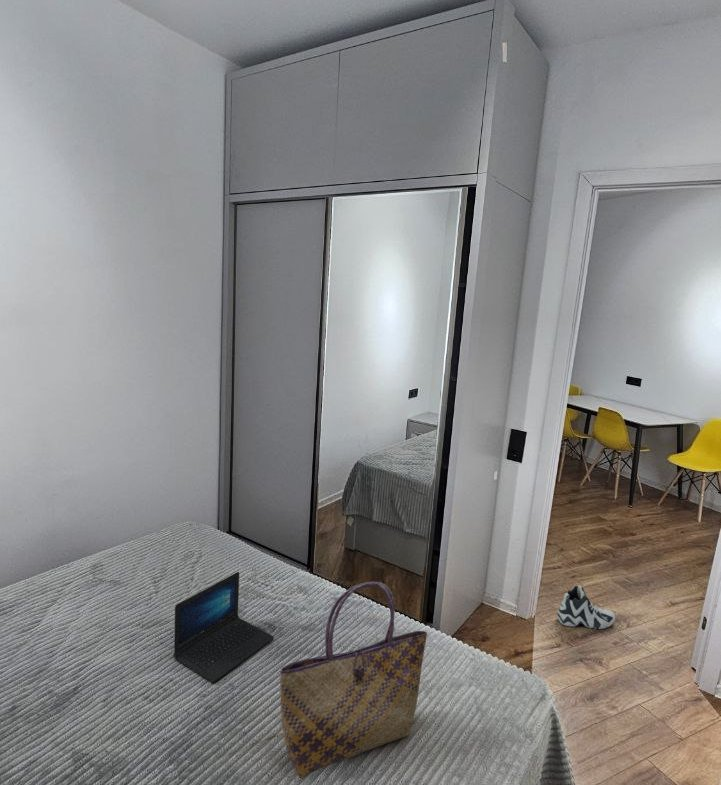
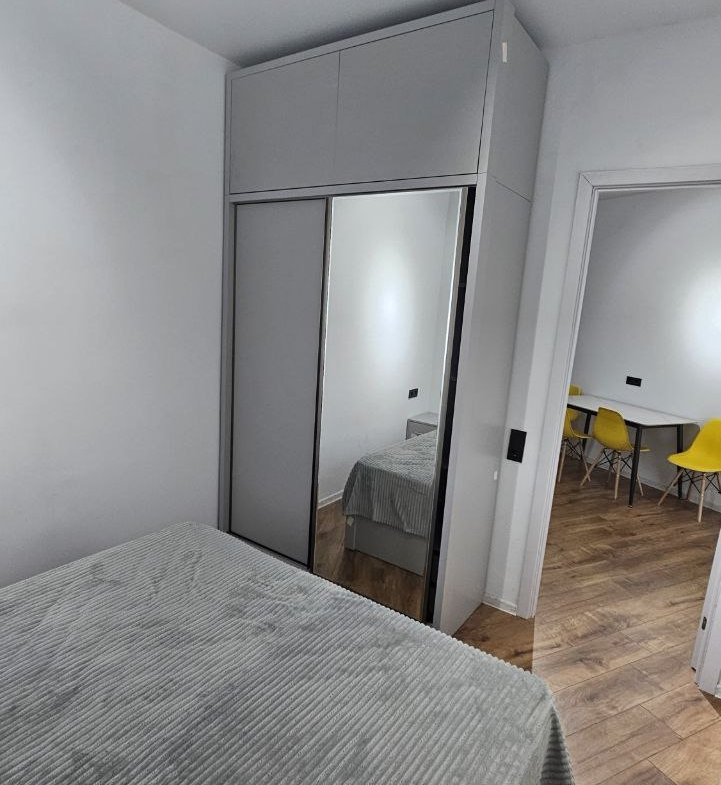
- sneaker (588, 604)
- tote bag (357, 664)
- laptop (226, 622)
